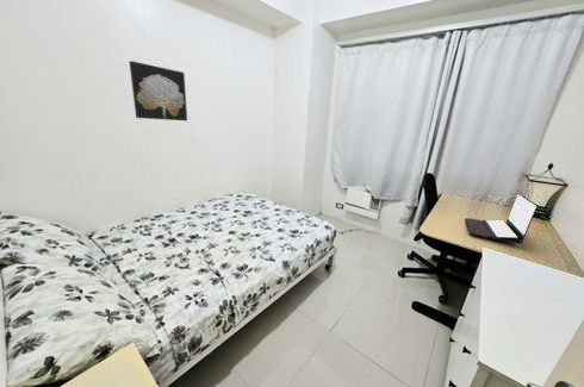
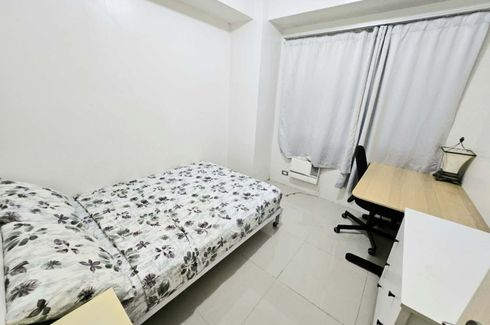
- wall art (161, 94)
- laptop (495, 220)
